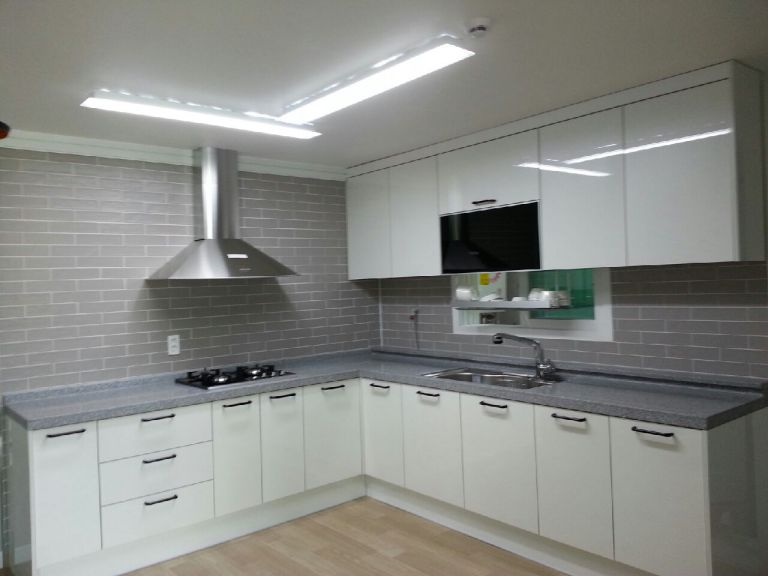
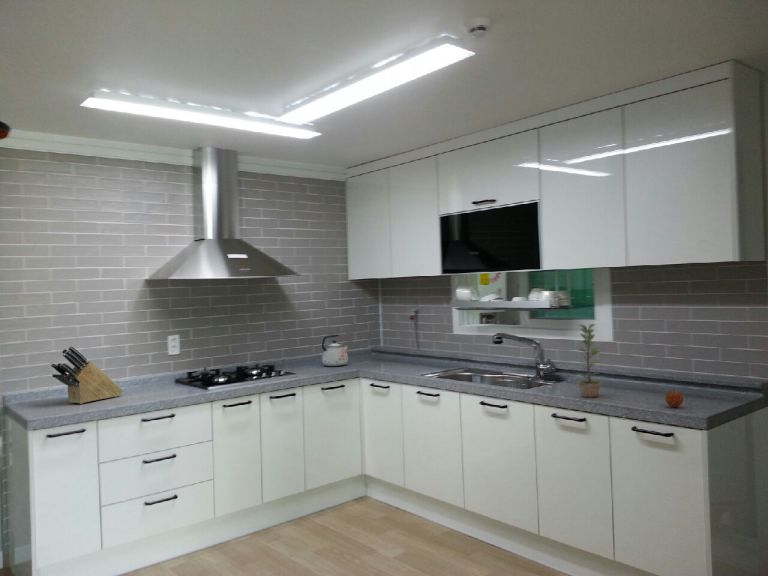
+ kettle (334, 350)
+ plant (586, 359)
+ fruit (674, 397)
+ knife block (87, 372)
